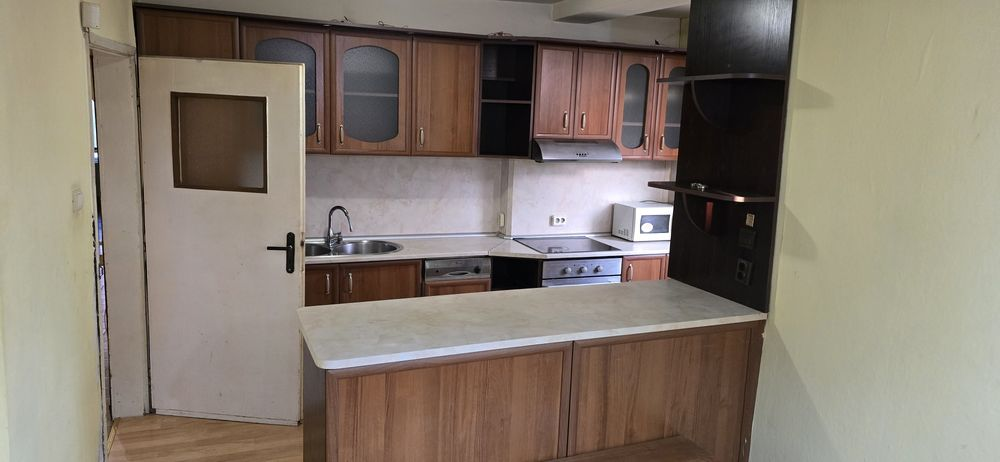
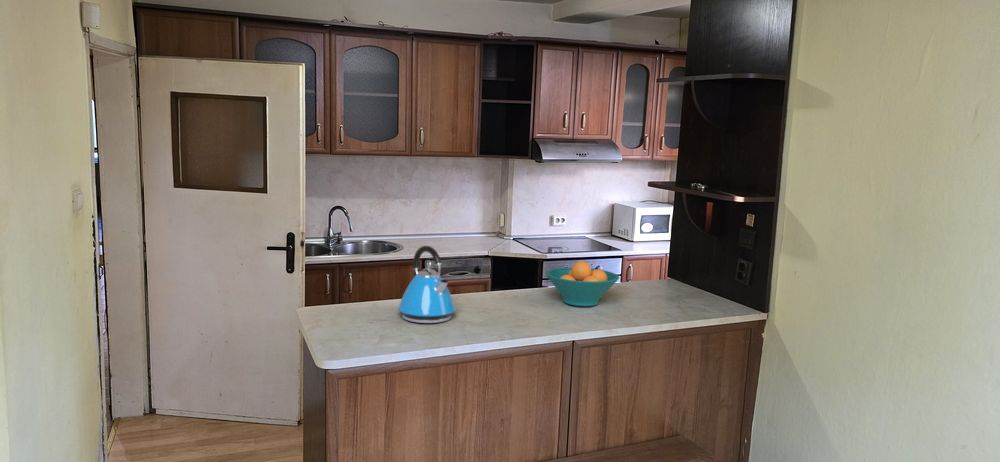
+ fruit bowl (581, 282)
+ kettle (426, 281)
